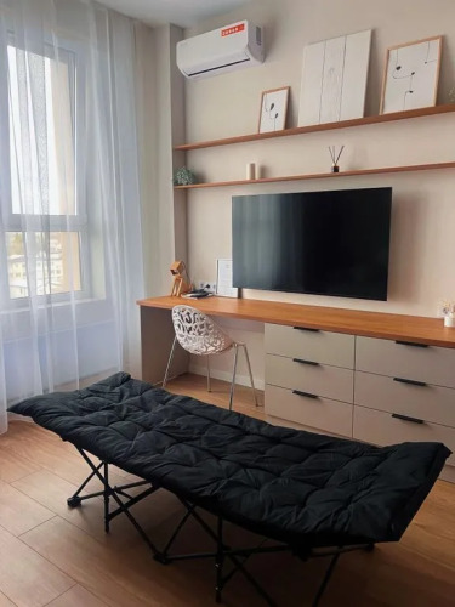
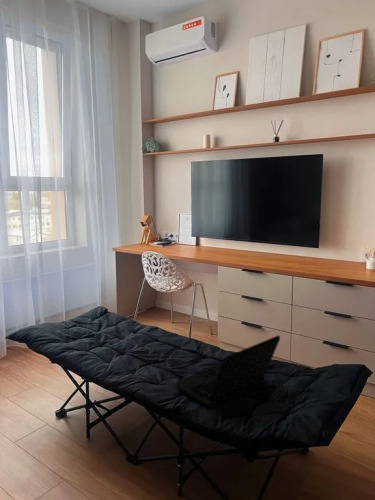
+ laptop (226, 361)
